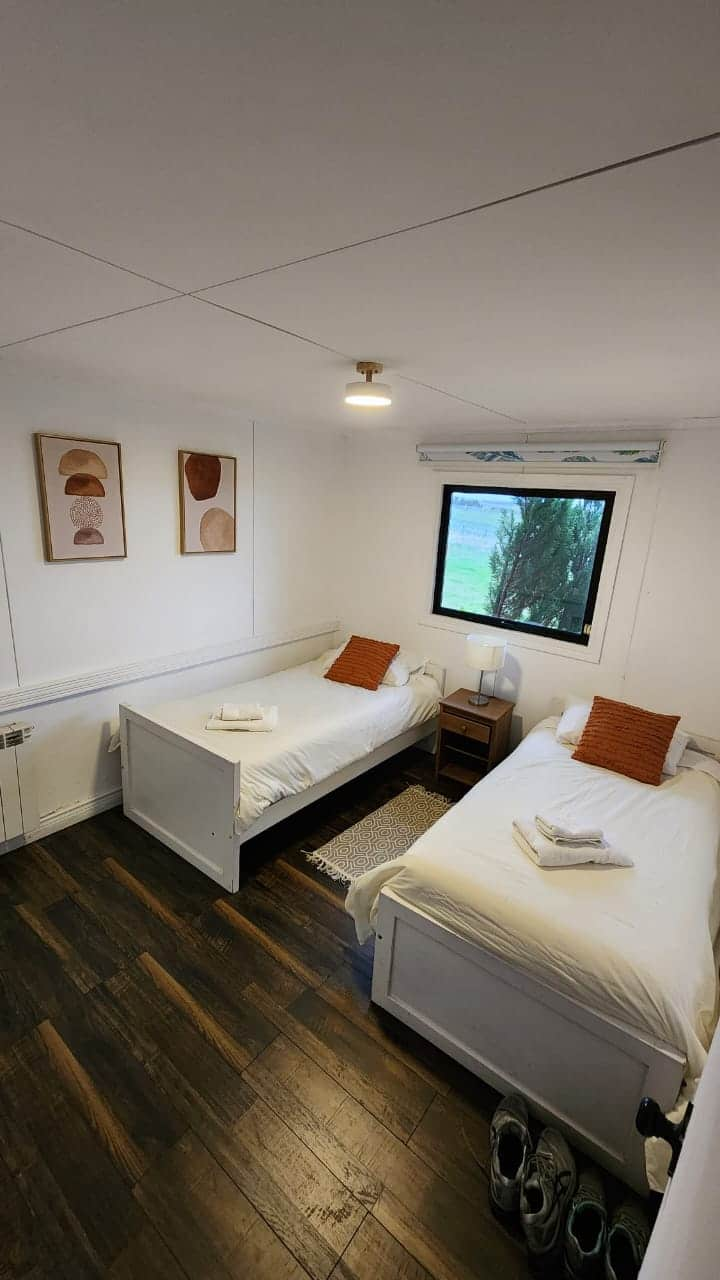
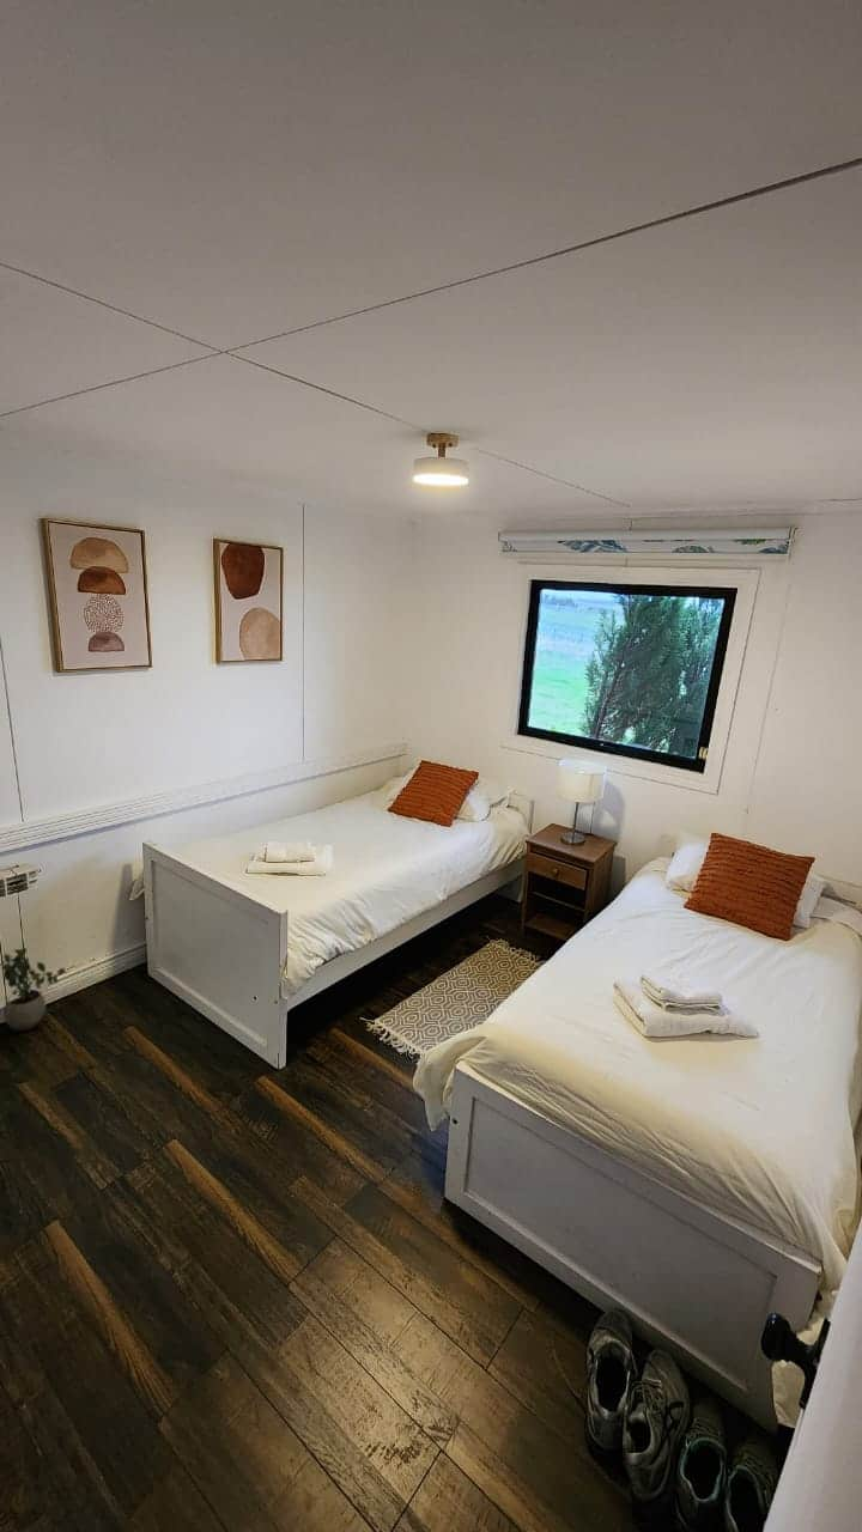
+ potted plant (30, 986)
